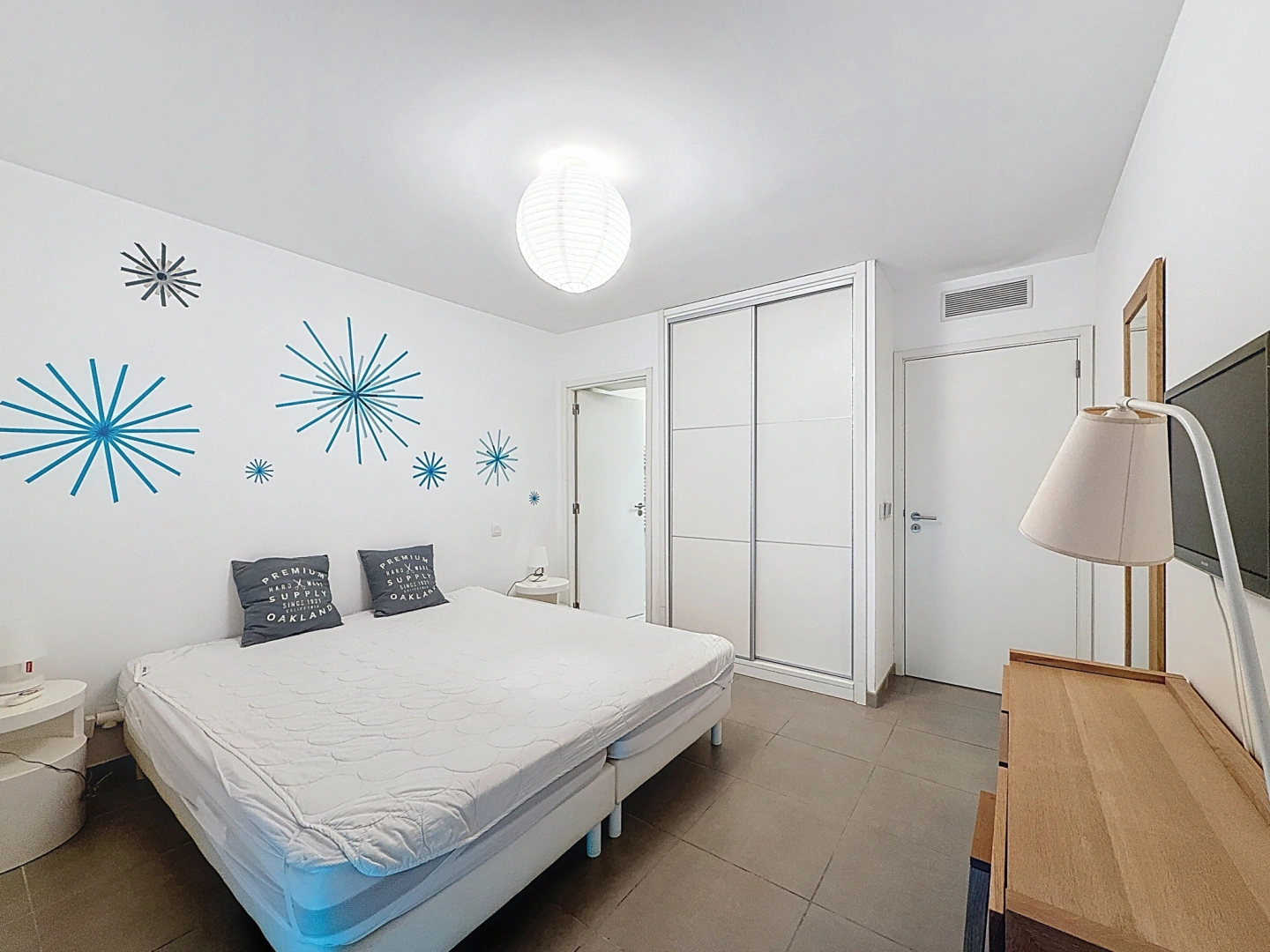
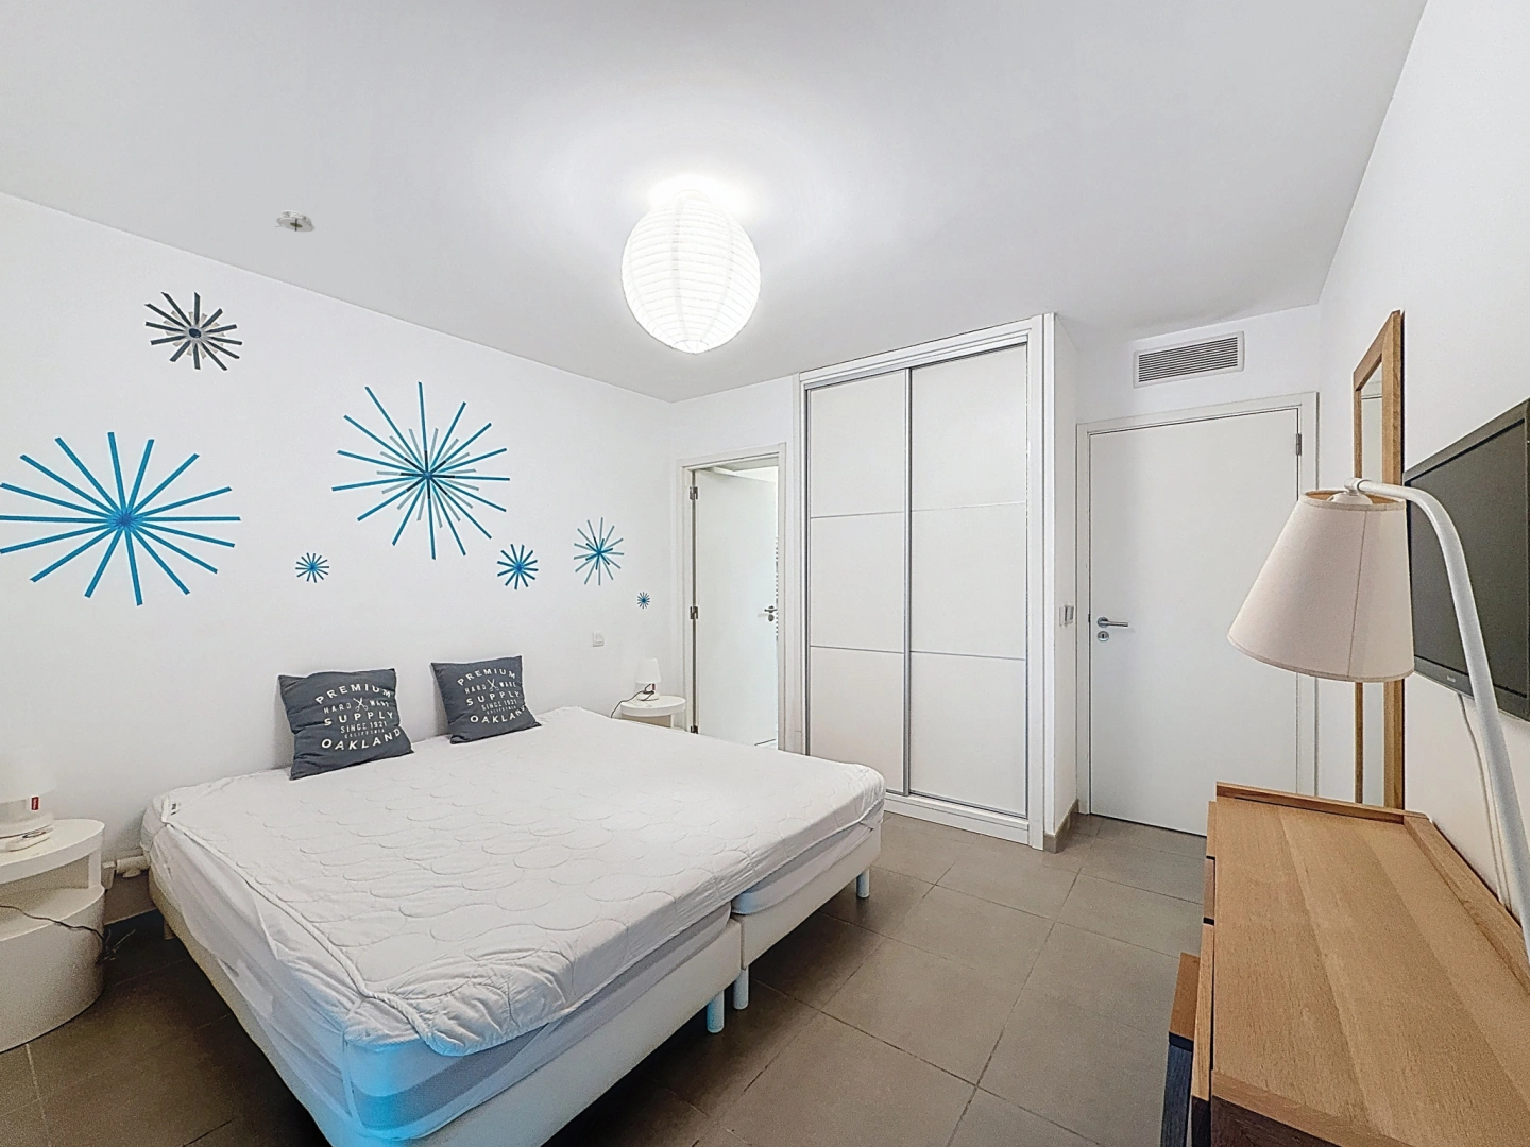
+ smoke detector (294, 220)
